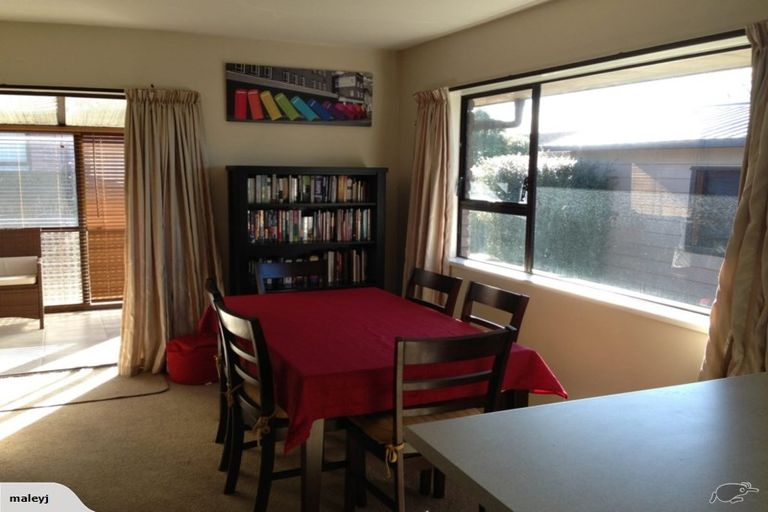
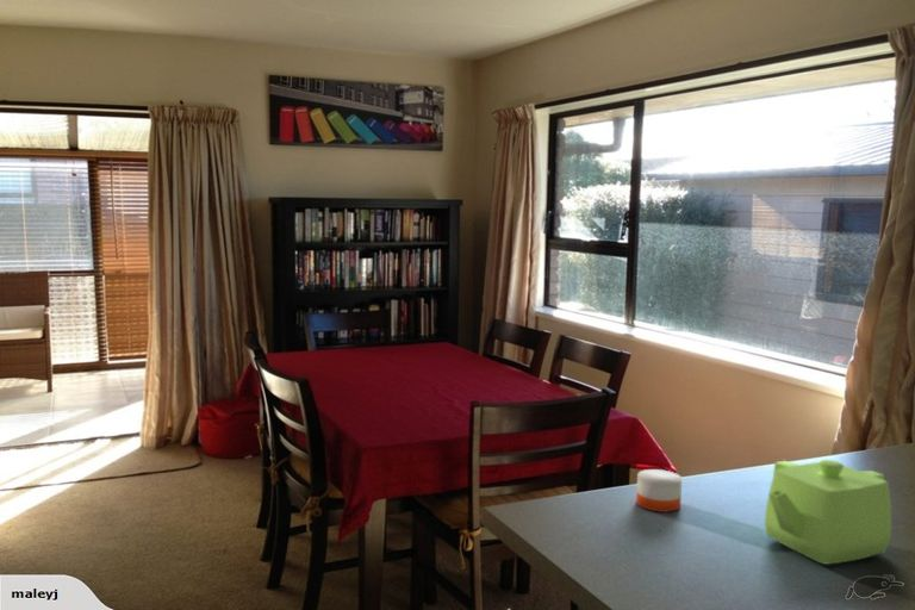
+ teapot (816, 500)
+ candle (659, 474)
